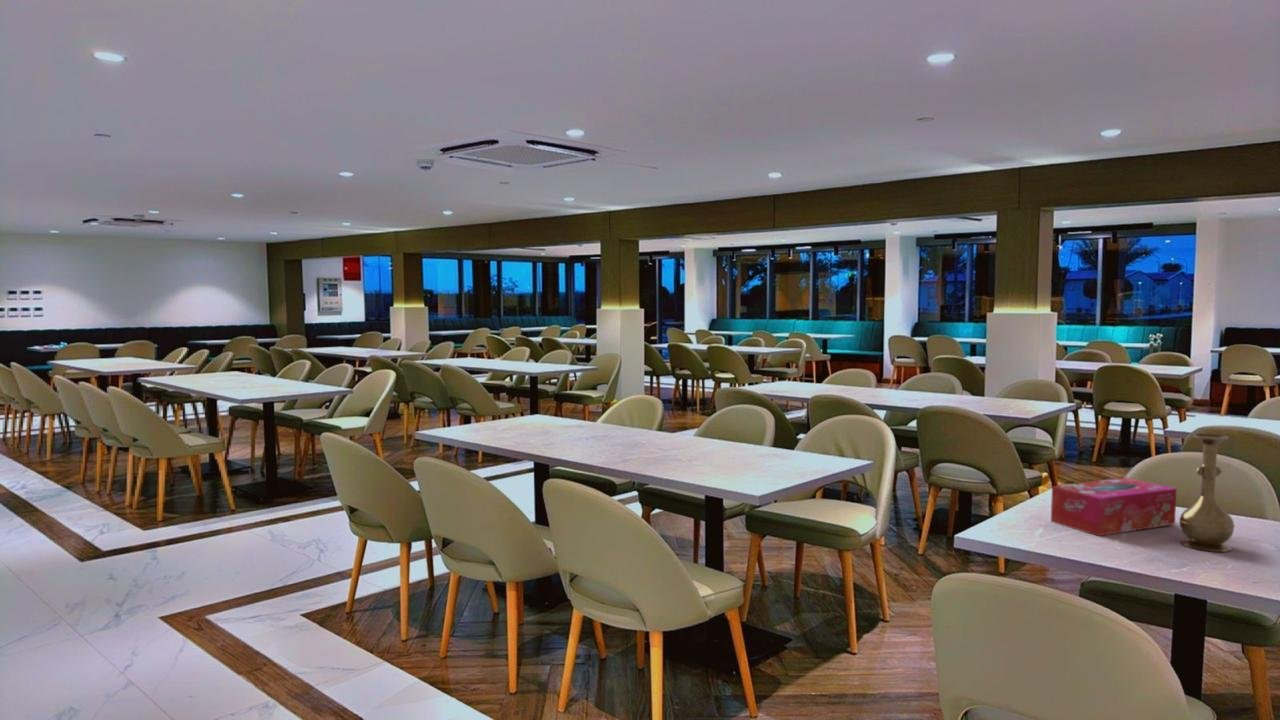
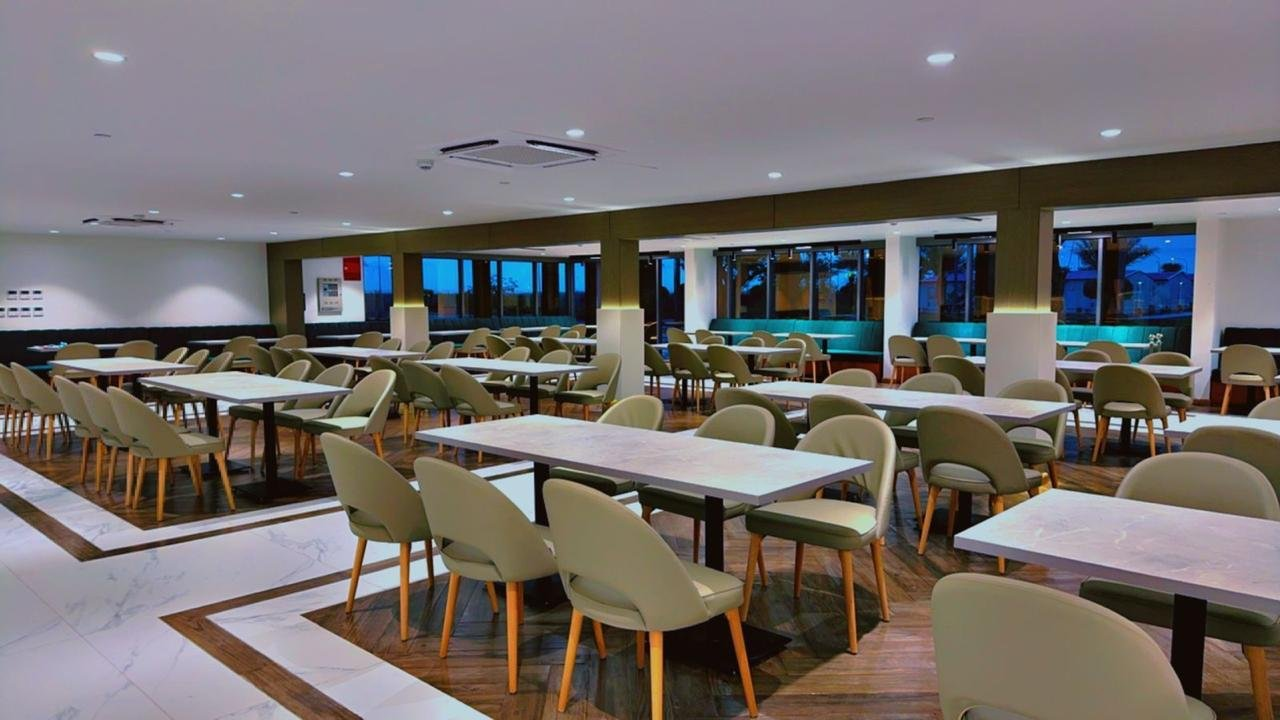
- vase (1208, 490)
- tissue box (1113, 505)
